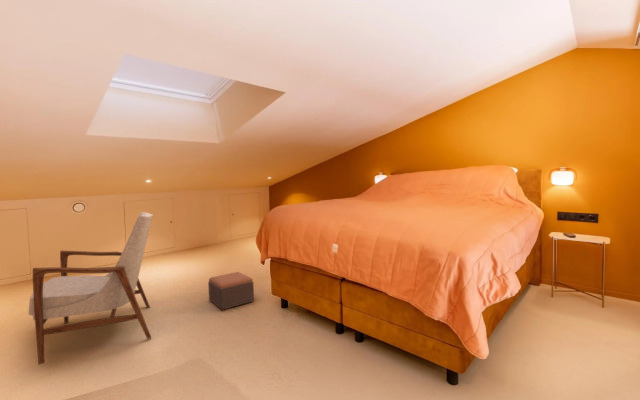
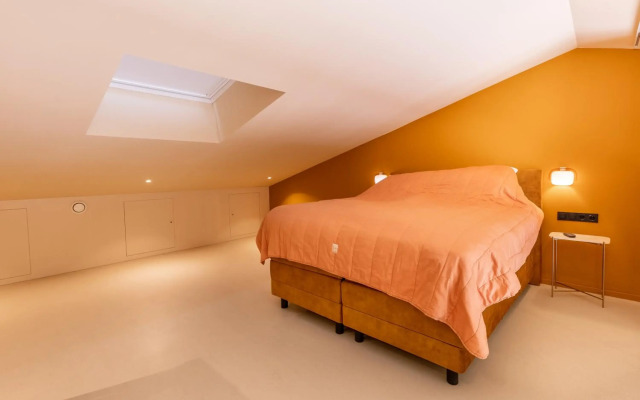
- footstool (230, 288)
- armchair (100, 272)
